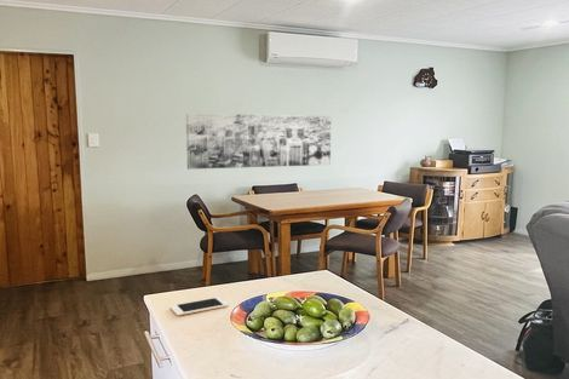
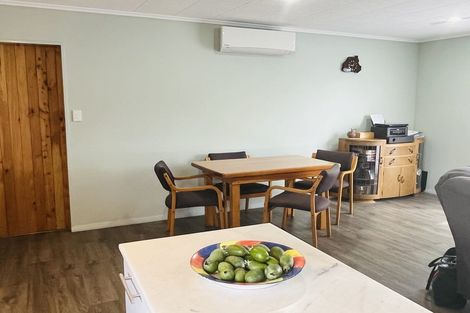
- wall art (263, 140)
- cell phone (199, 305)
